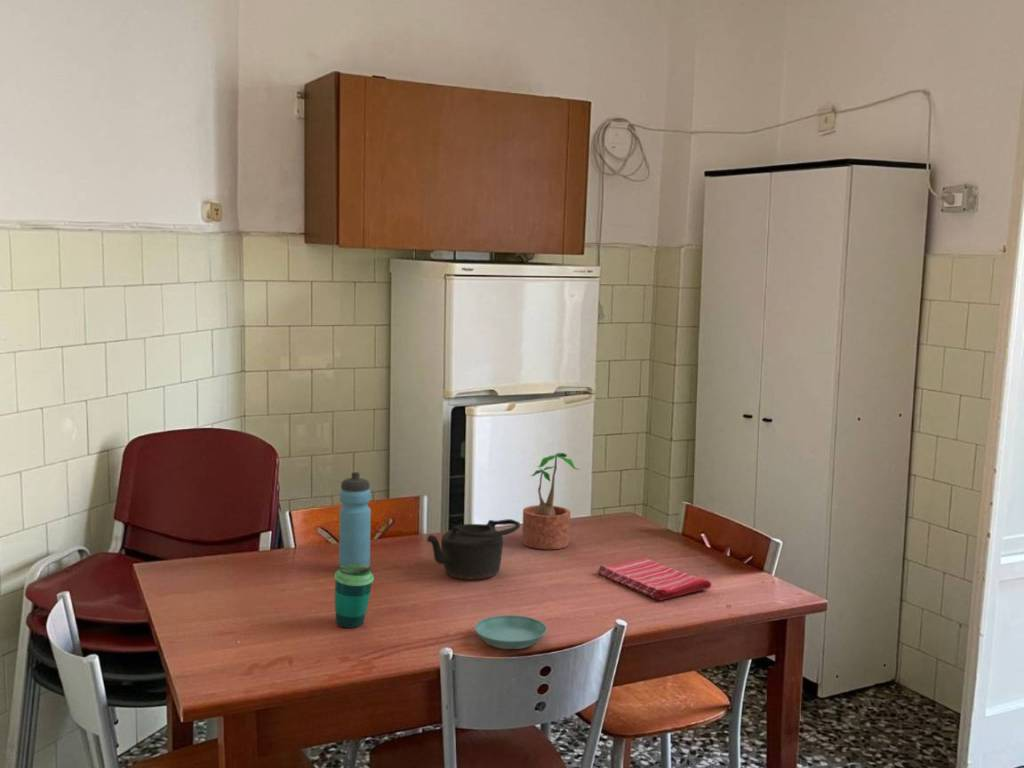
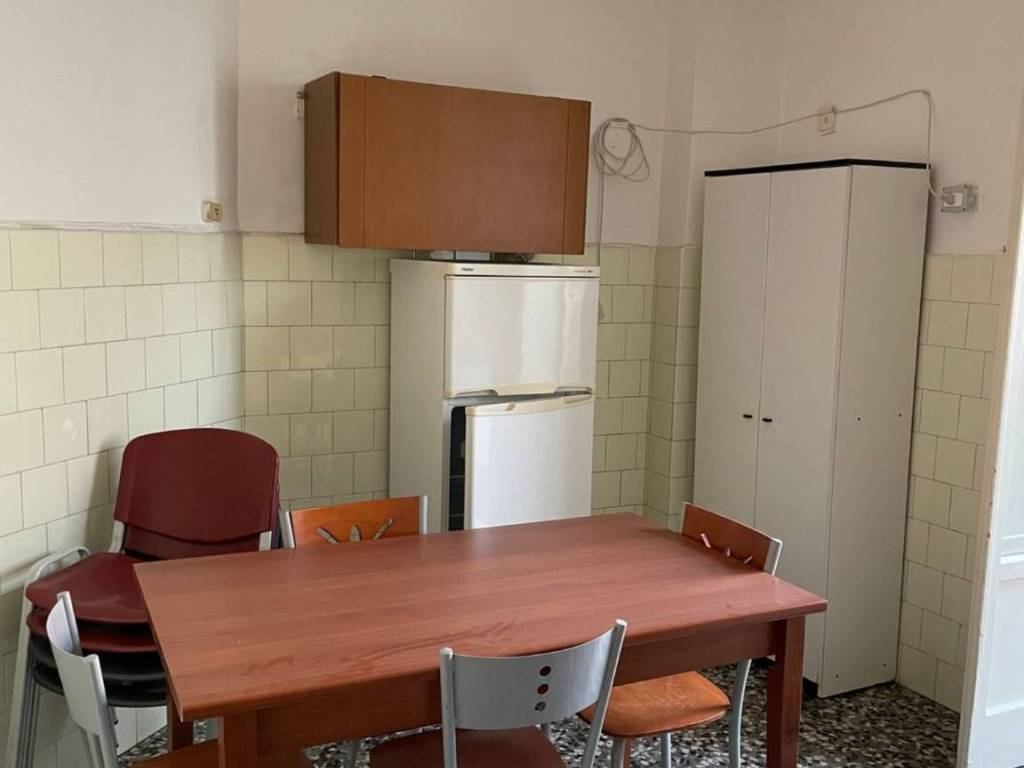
- teapot (470, 548)
- saucer (510, 633)
- potted plant (552, 498)
- cup (353, 596)
- dish towel (653, 576)
- water bottle (355, 520)
